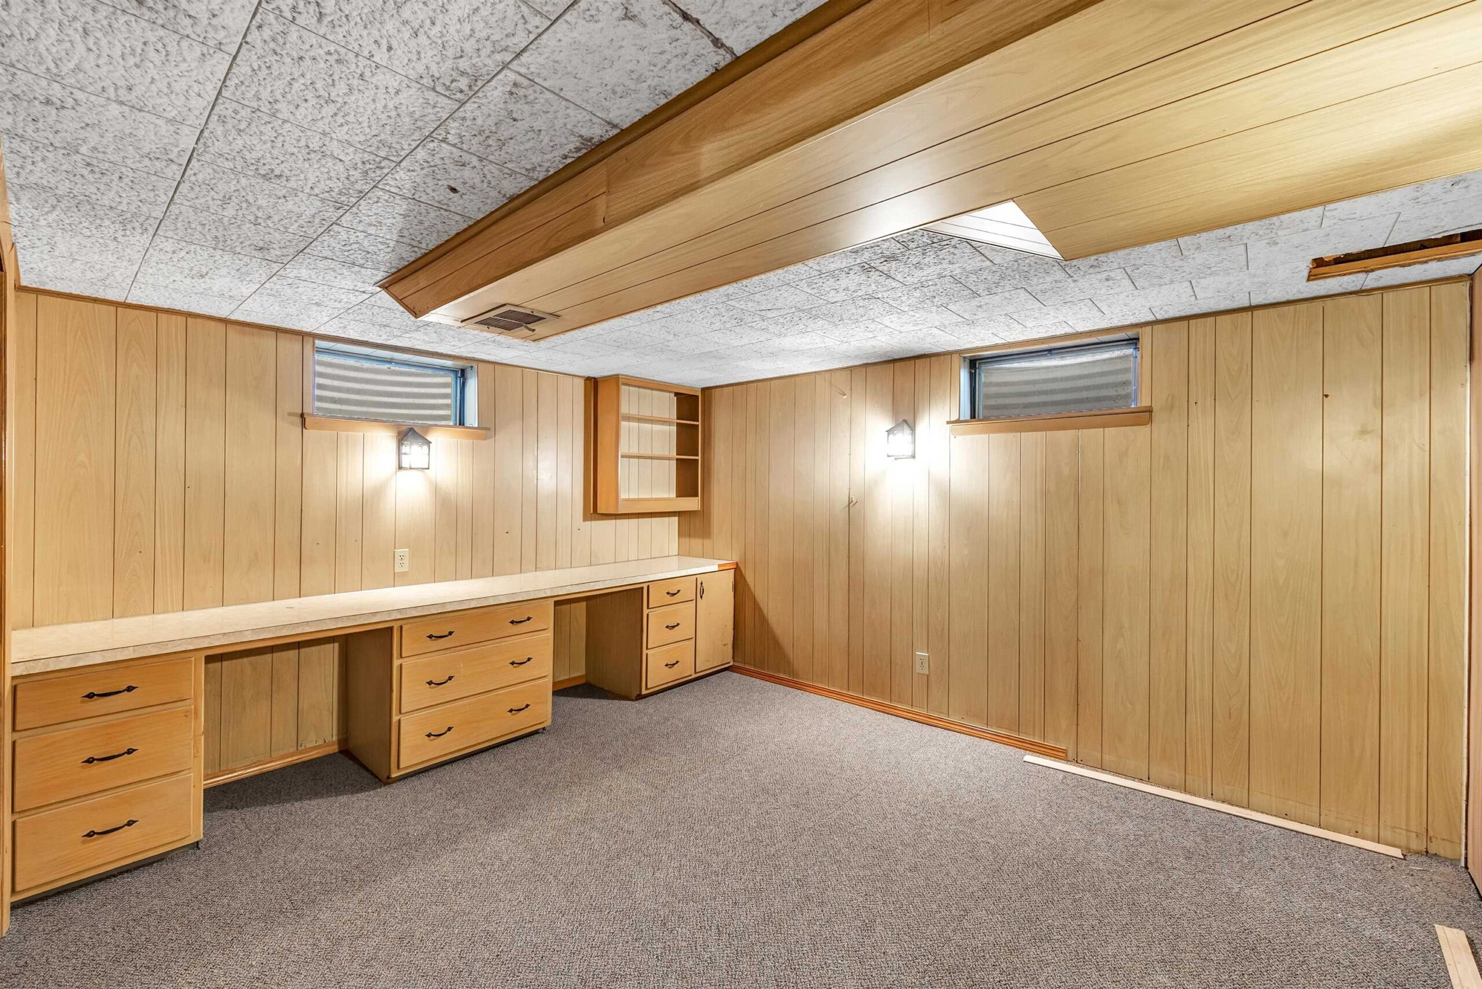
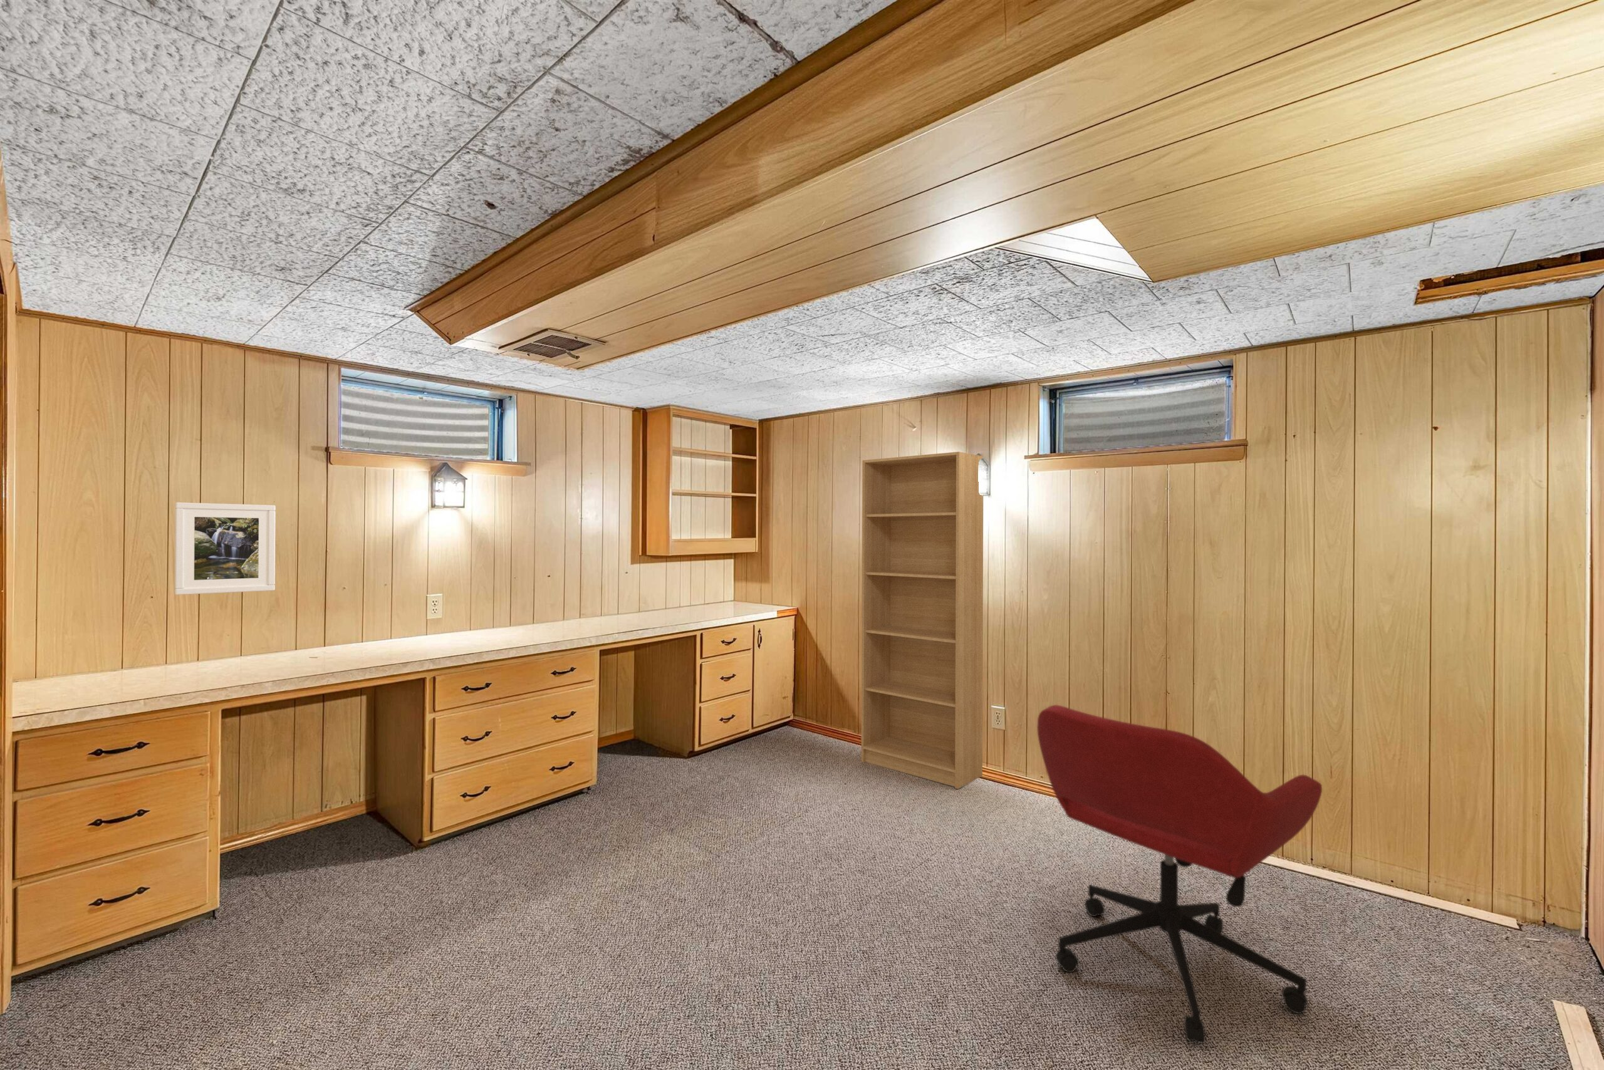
+ office chair (1166, 836)
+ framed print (227, 548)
+ bookshelf (921, 614)
